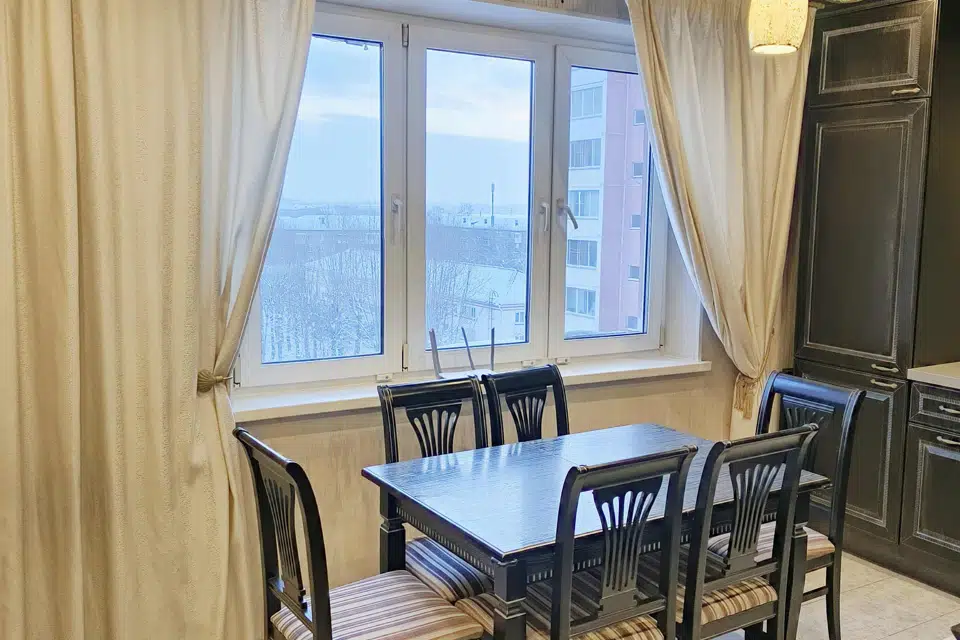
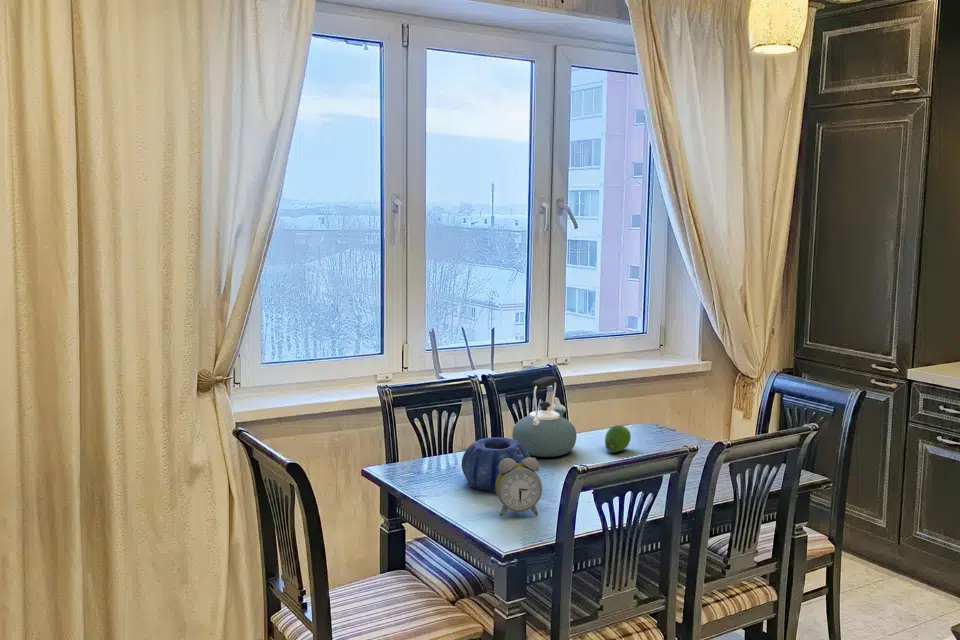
+ decorative bowl (496, 463)
+ kettle (547, 413)
+ fruit (616, 438)
+ alarm clock (517, 485)
